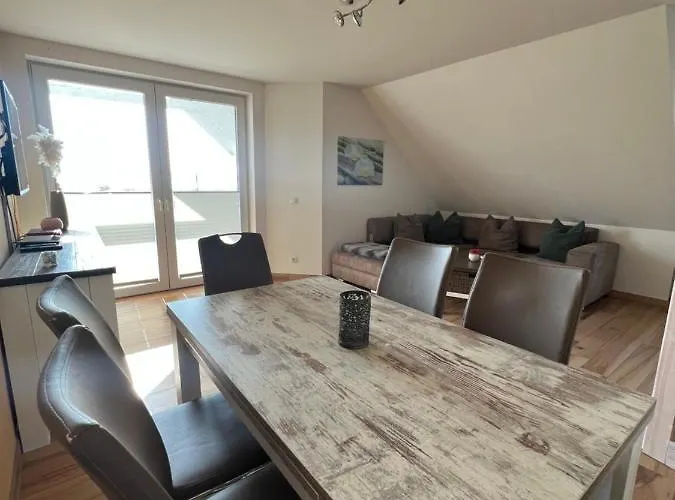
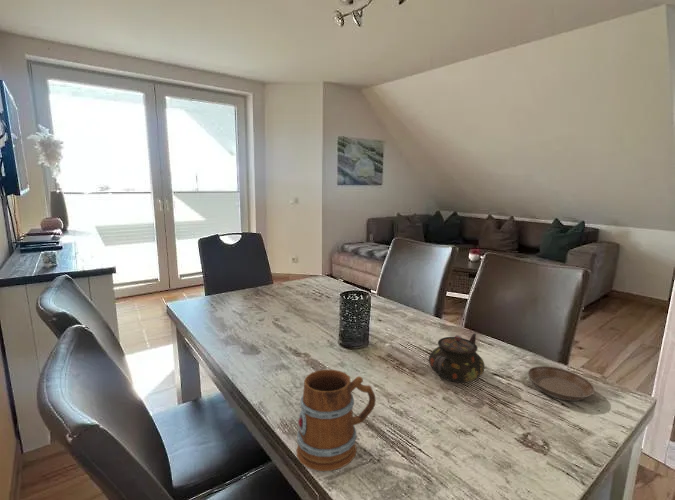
+ mug (337, 413)
+ teapot (457, 354)
+ saucer (559, 384)
